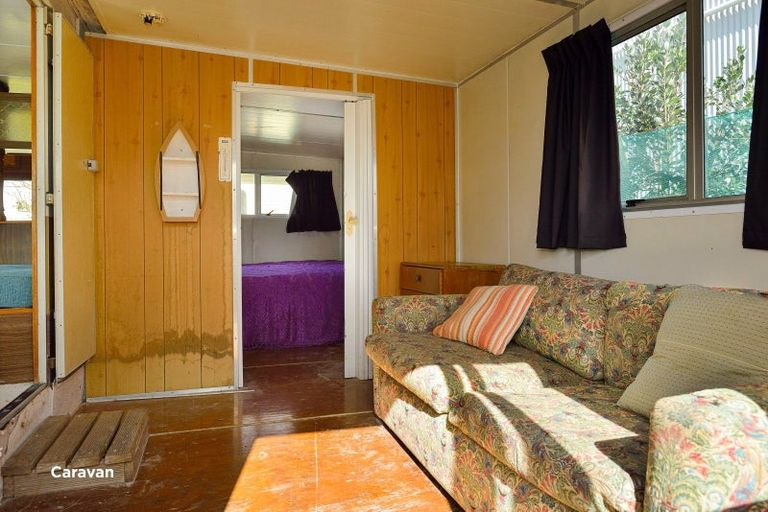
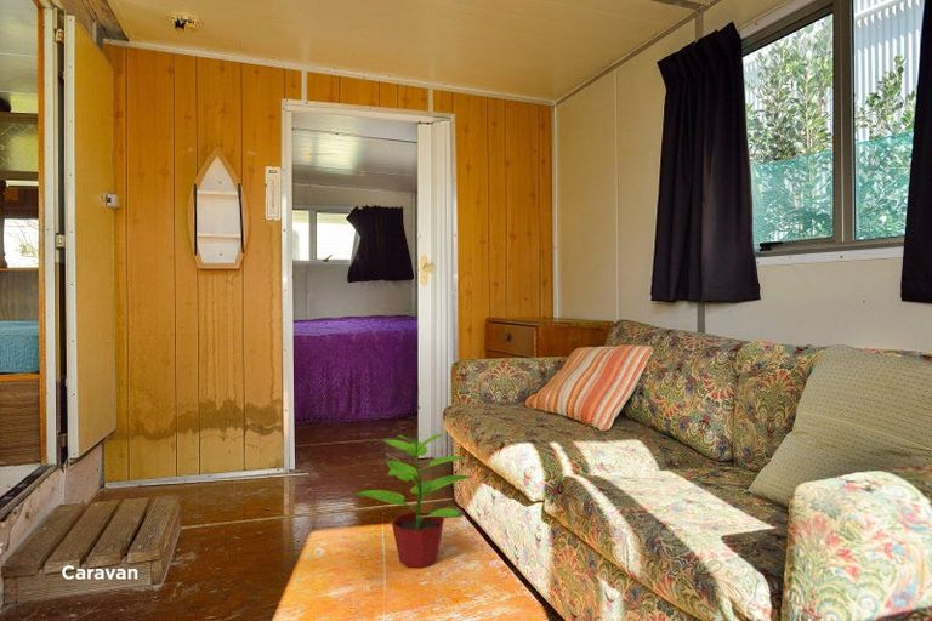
+ potted plant (414, 491)
